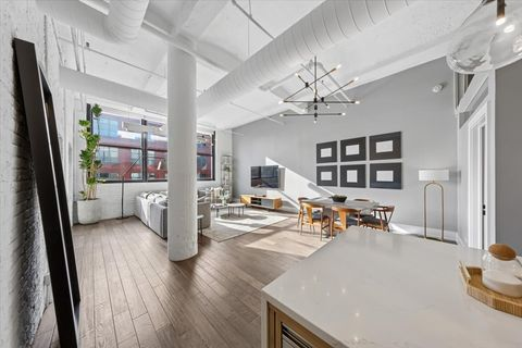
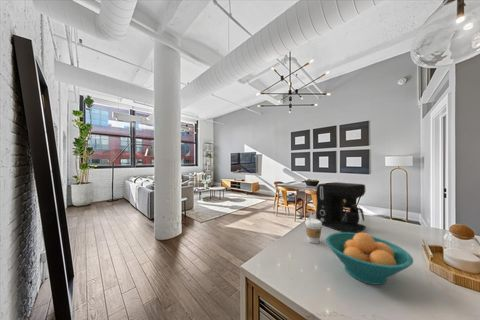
+ coffee cup (313, 230)
+ coffee maker (341, 205)
+ fruit bowl (364, 253)
